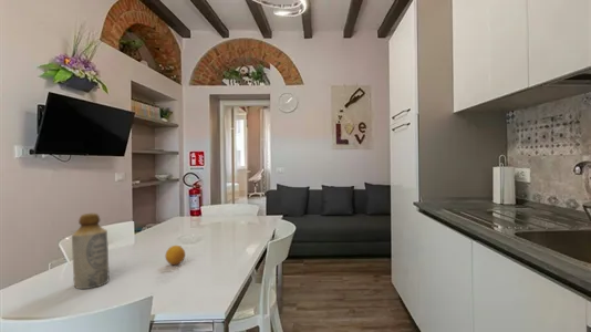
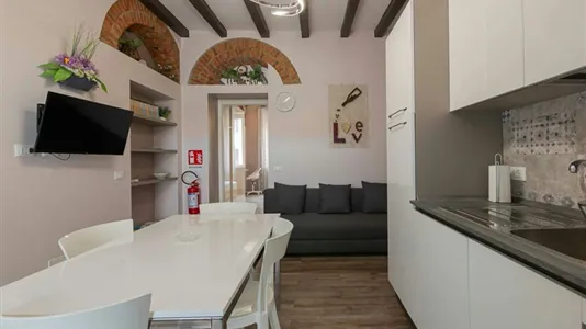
- fruit (175, 255)
- bottle (91, 248)
